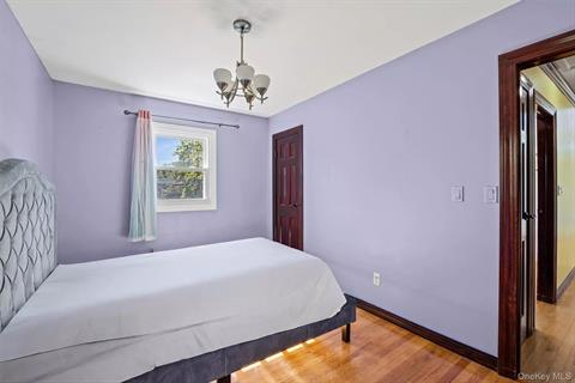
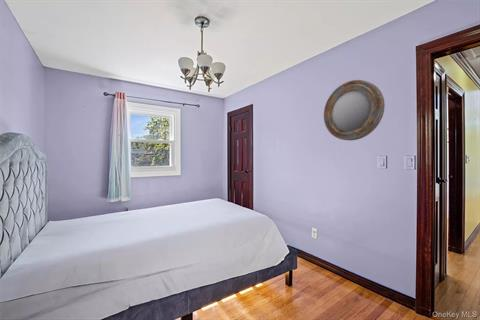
+ home mirror (350, 110)
